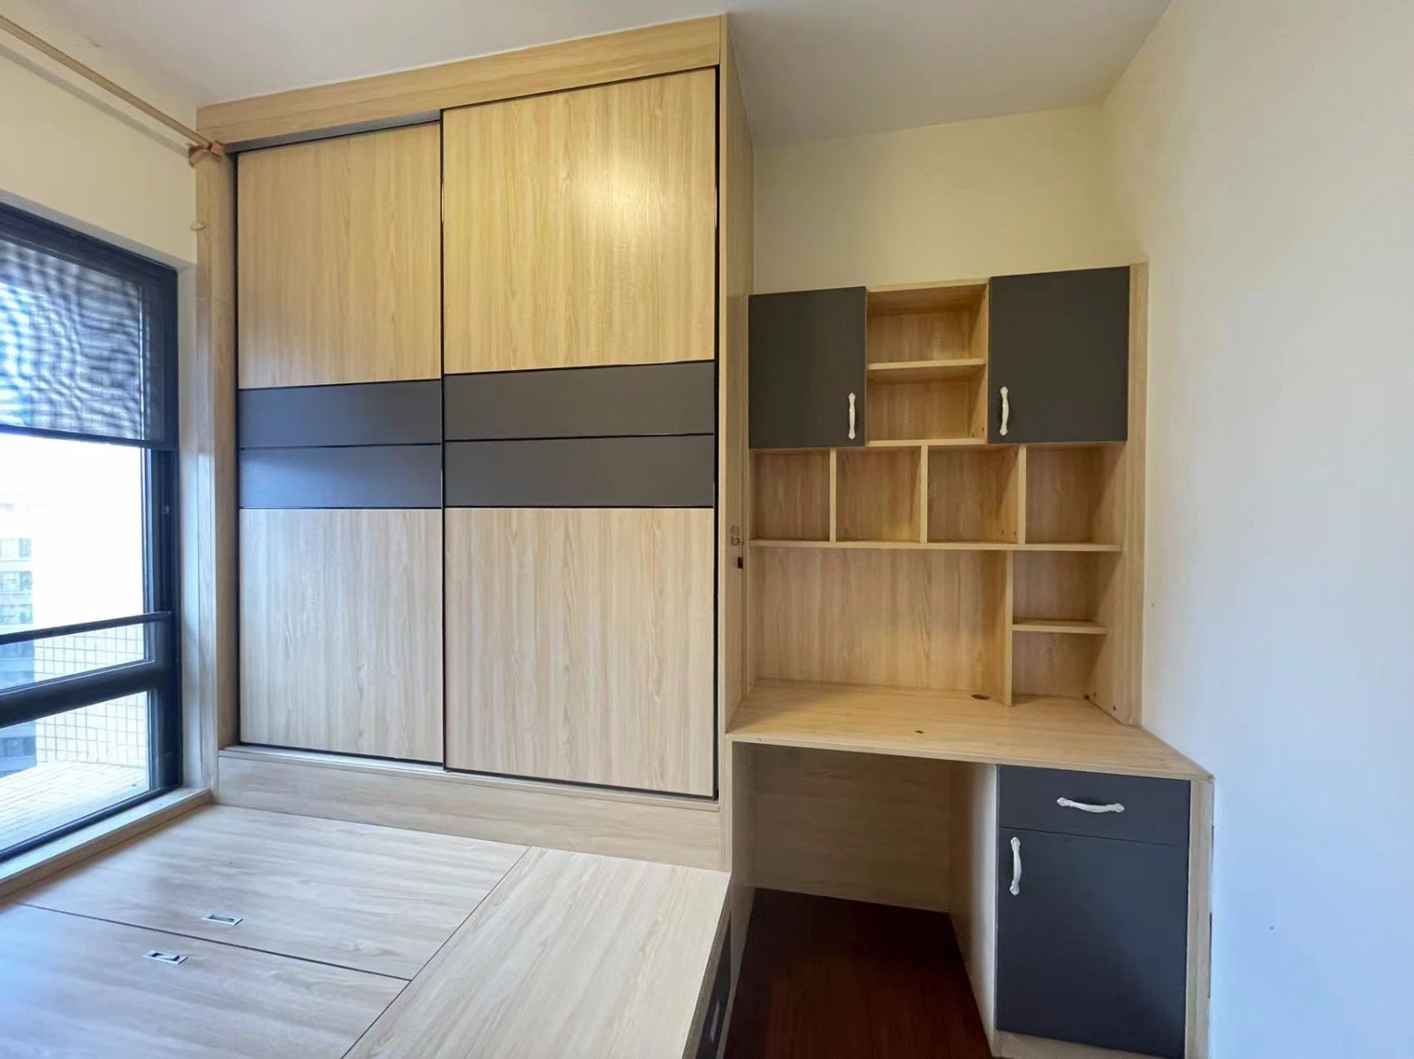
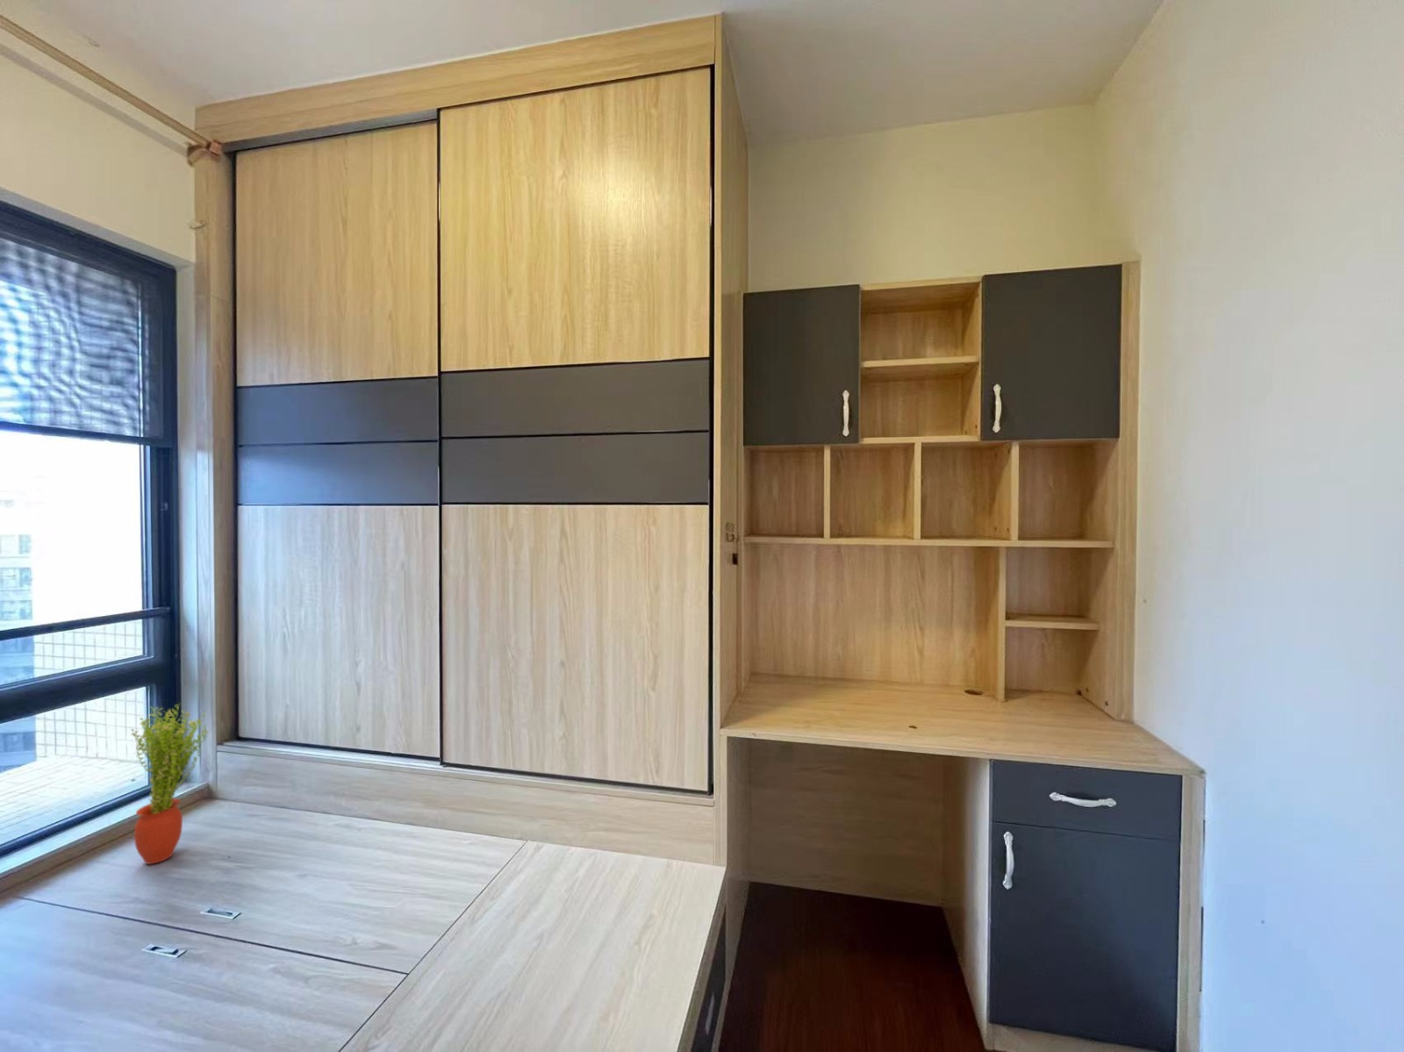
+ potted plant (172, 779)
